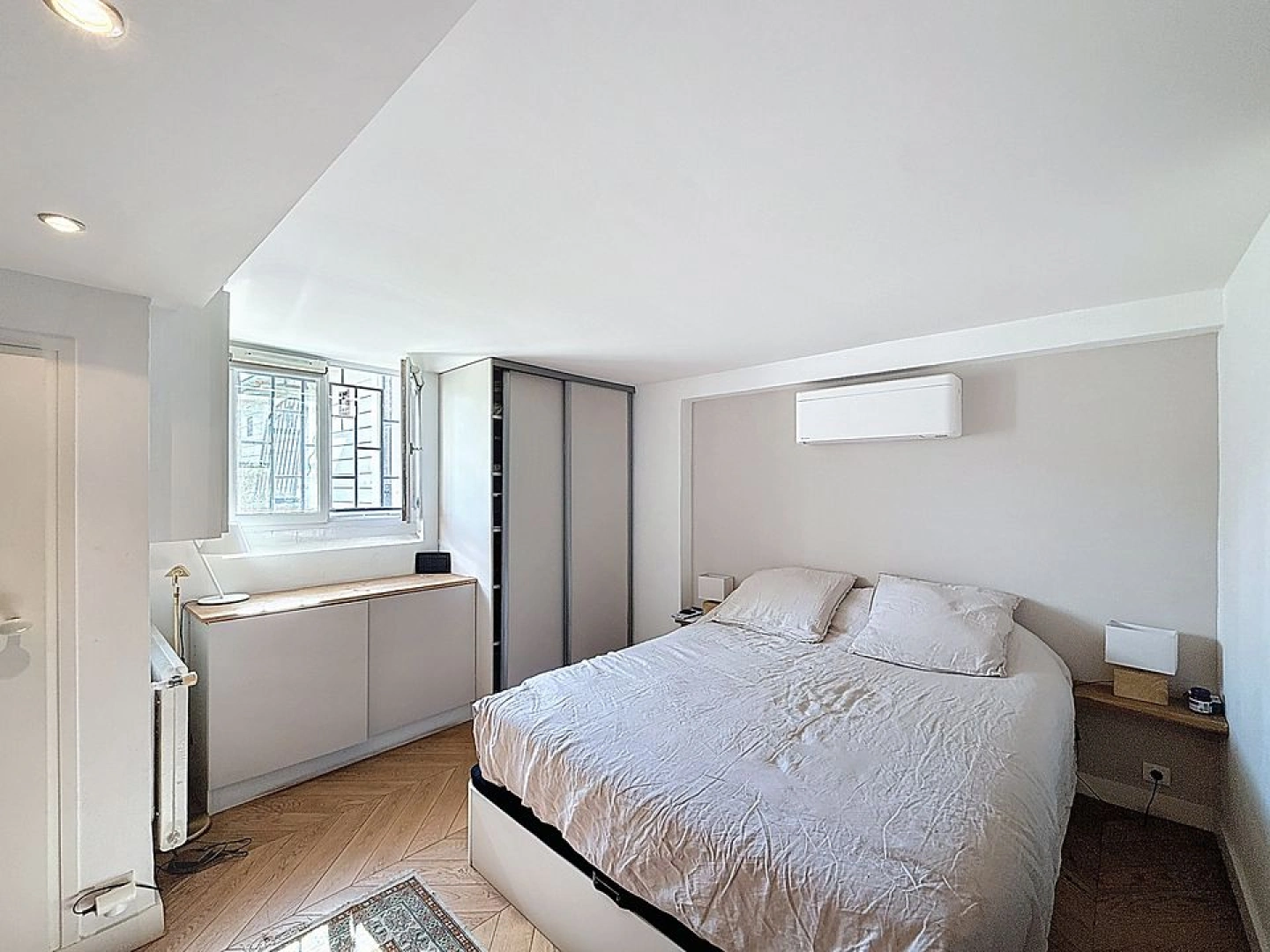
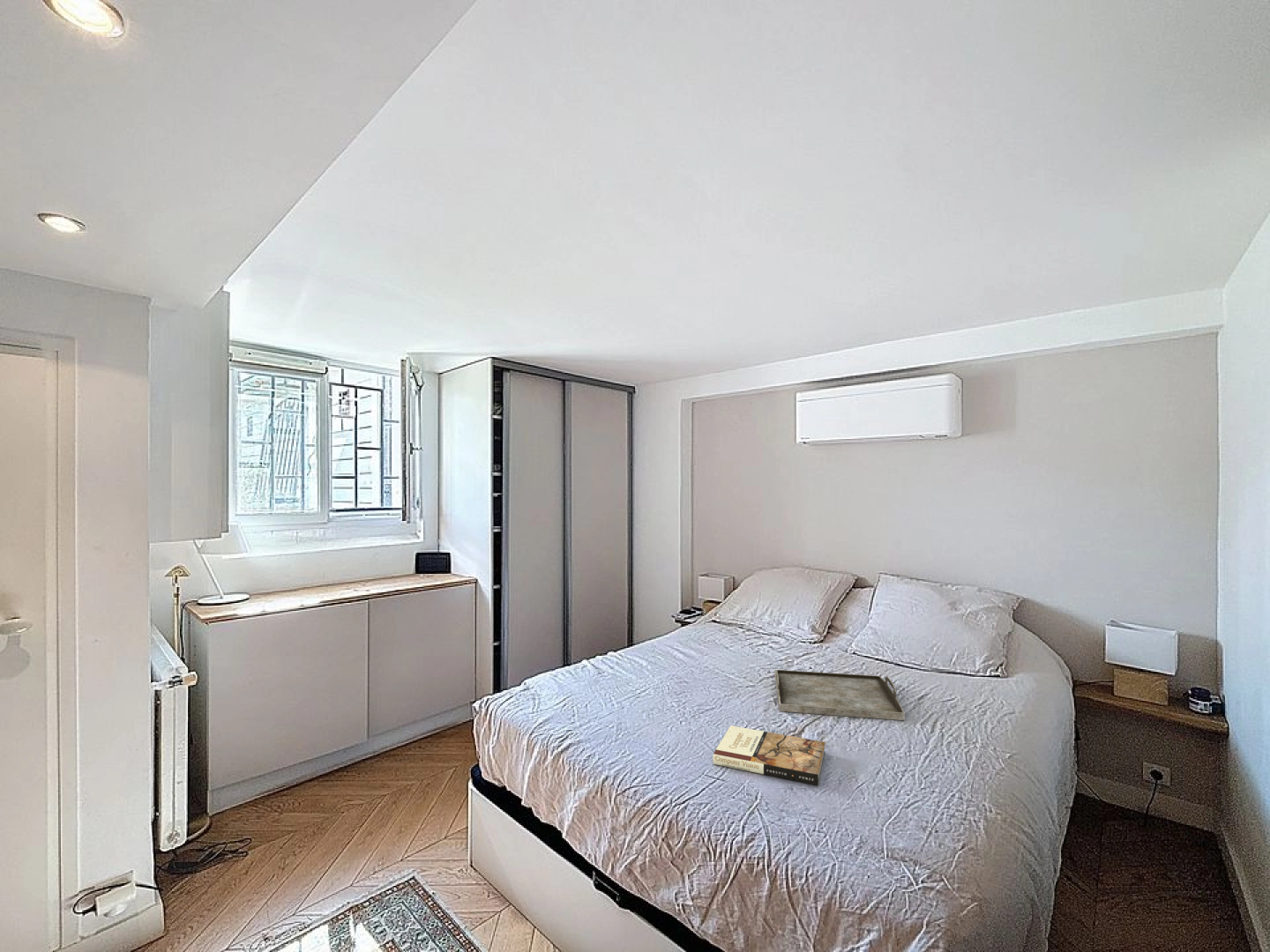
+ book (770, 753)
+ serving tray (833, 686)
